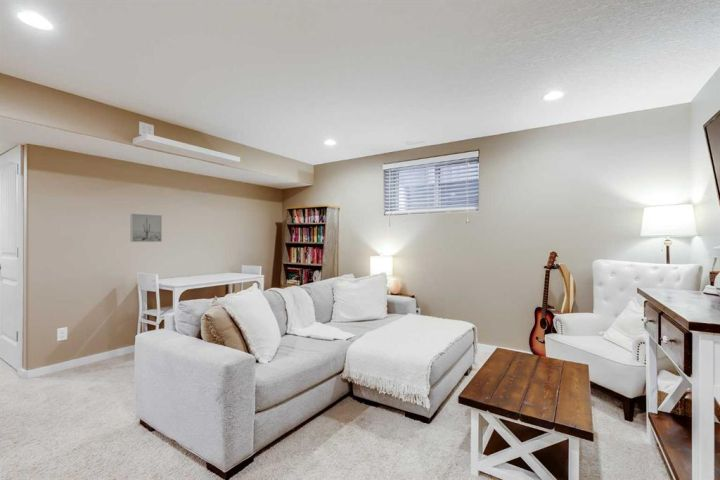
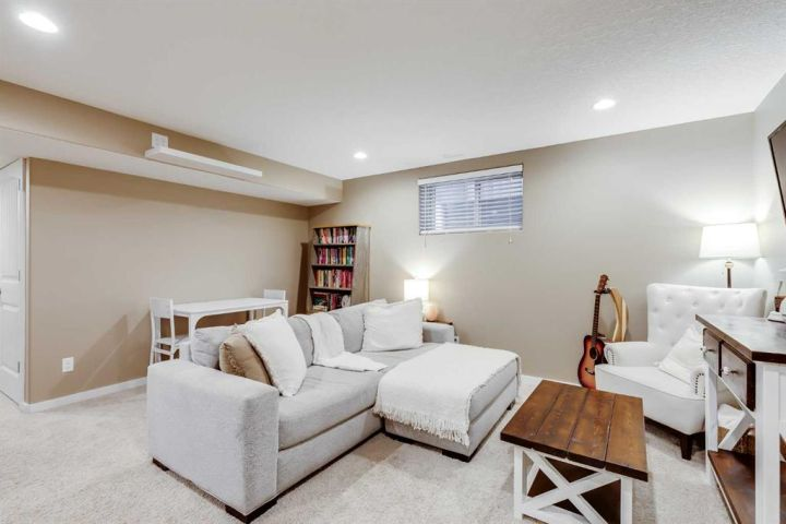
- wall art (146, 228)
